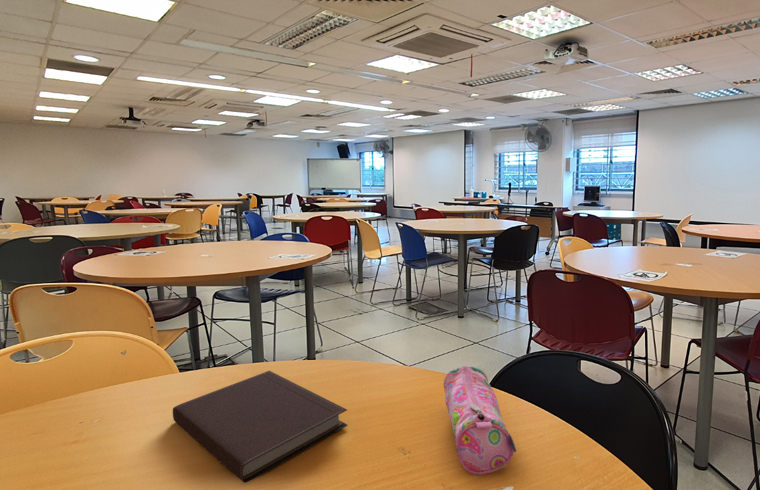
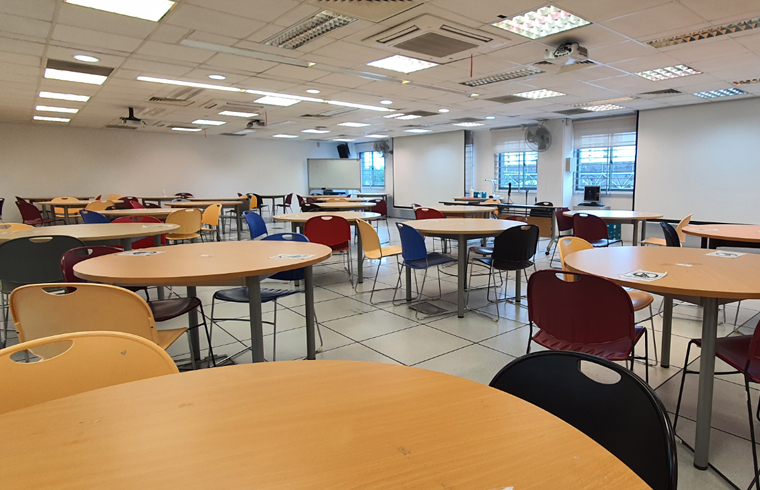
- pencil case (474, 412)
- notebook (258, 416)
